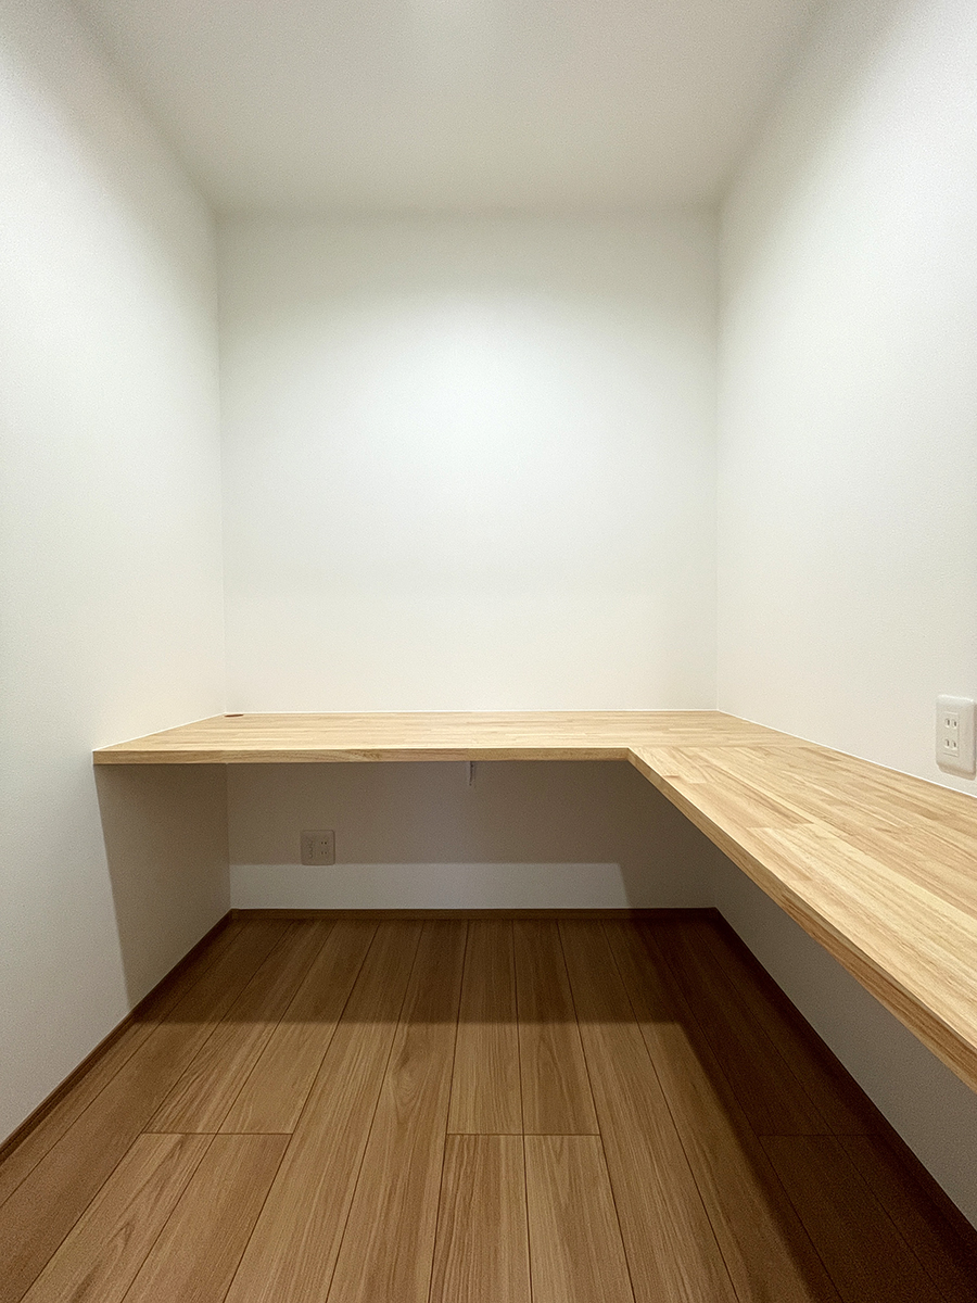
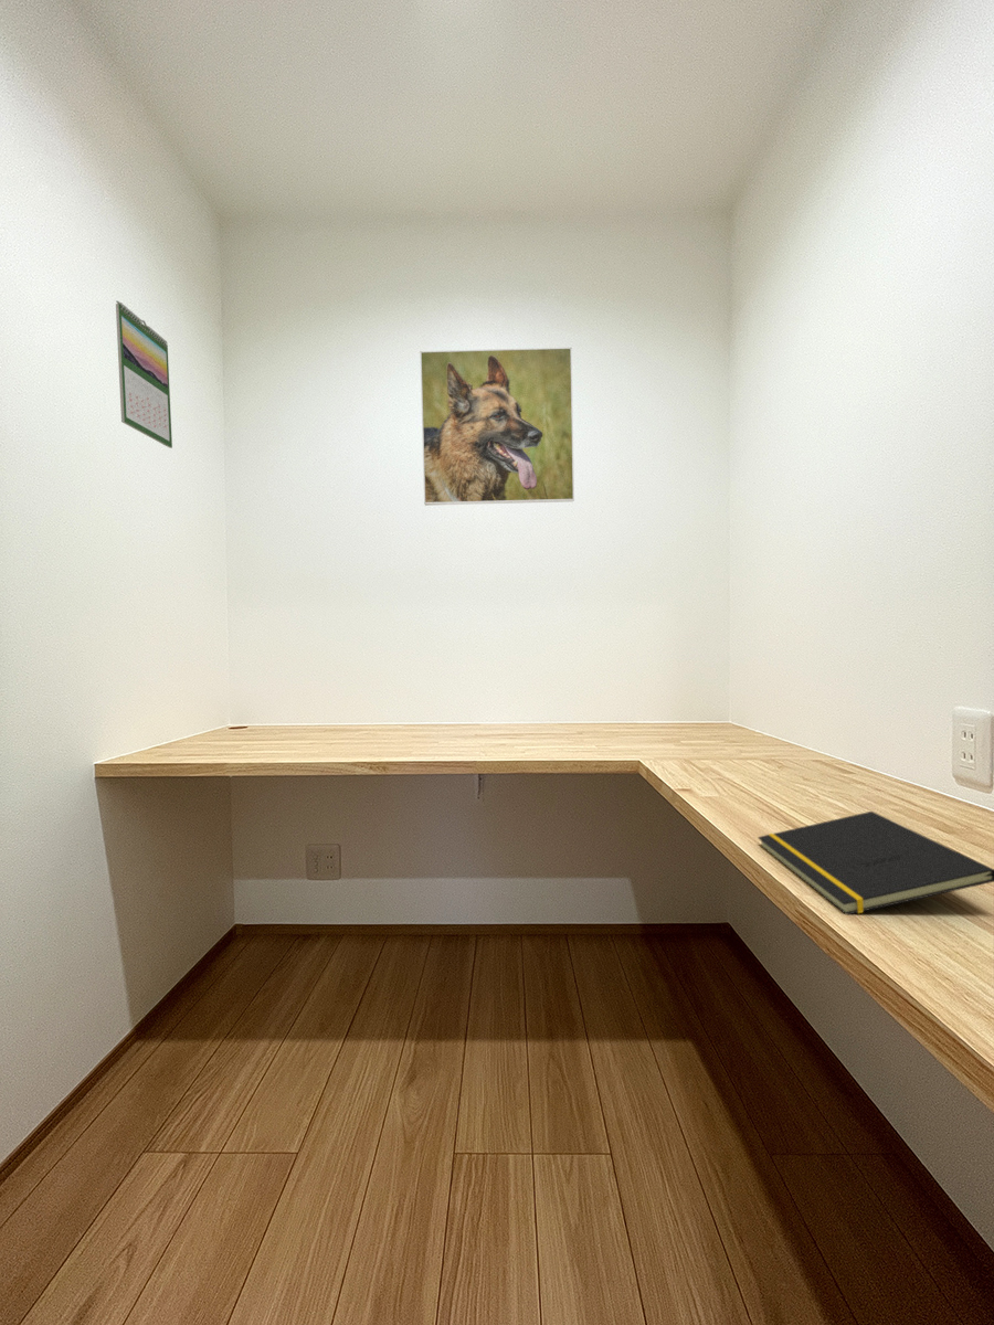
+ notepad (860, 856)
+ calendar (146, 378)
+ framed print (497, 426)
